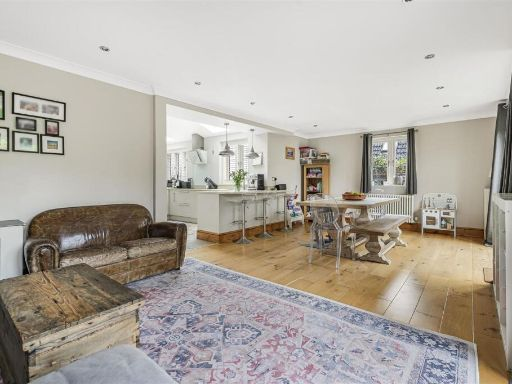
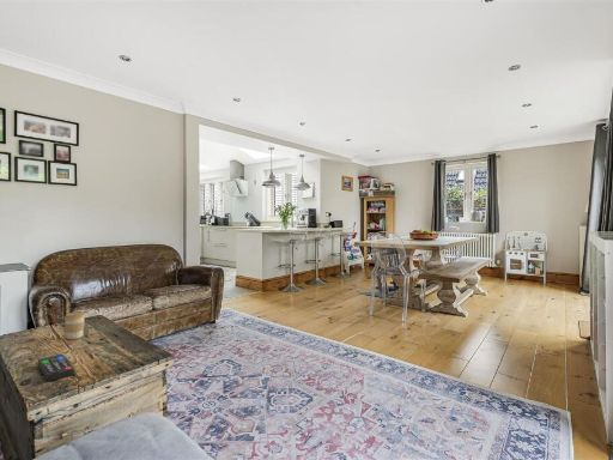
+ remote control (55, 365)
+ coffee cup (74, 325)
